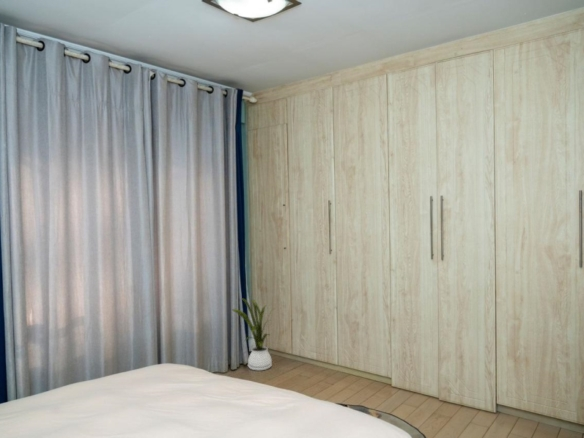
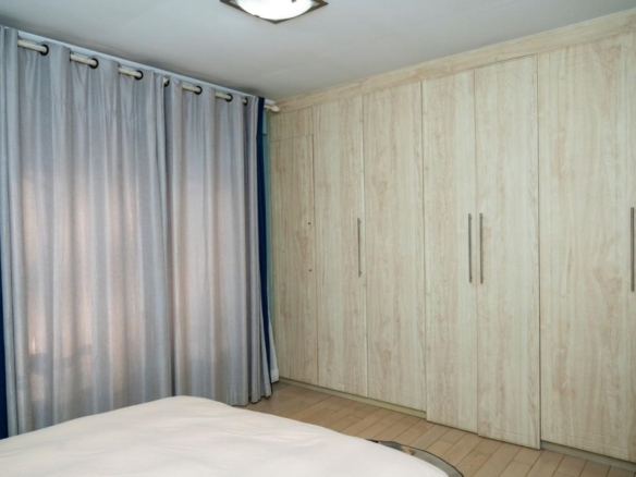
- house plant (256, 330)
